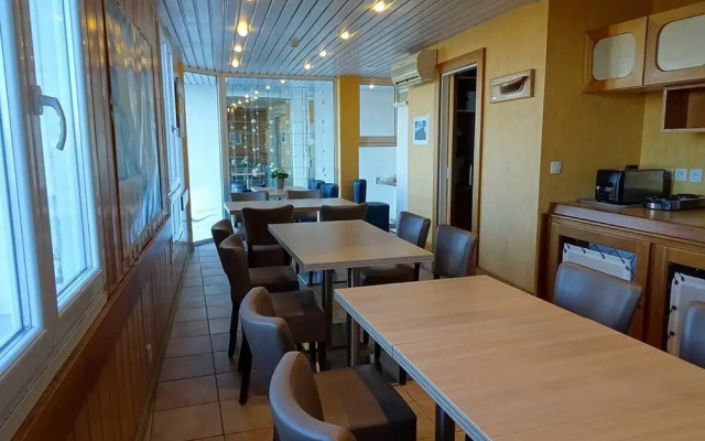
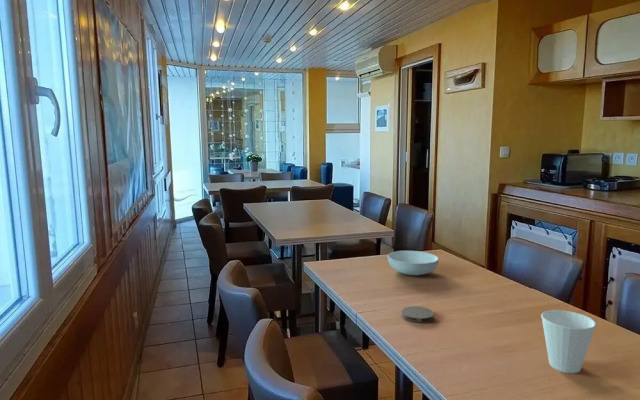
+ serving bowl (412, 264)
+ cup (566, 342)
+ coaster (417, 314)
